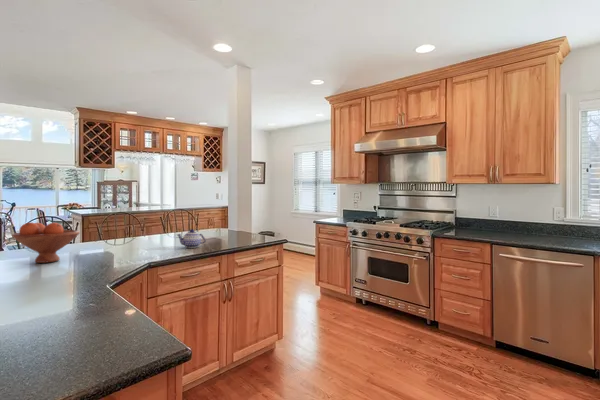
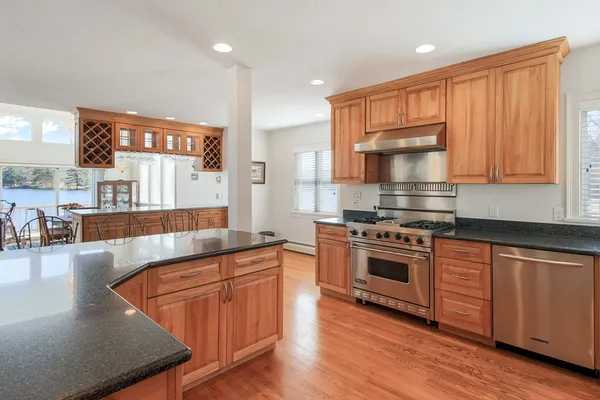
- teapot (191, 238)
- fruit bowl (47, 241)
